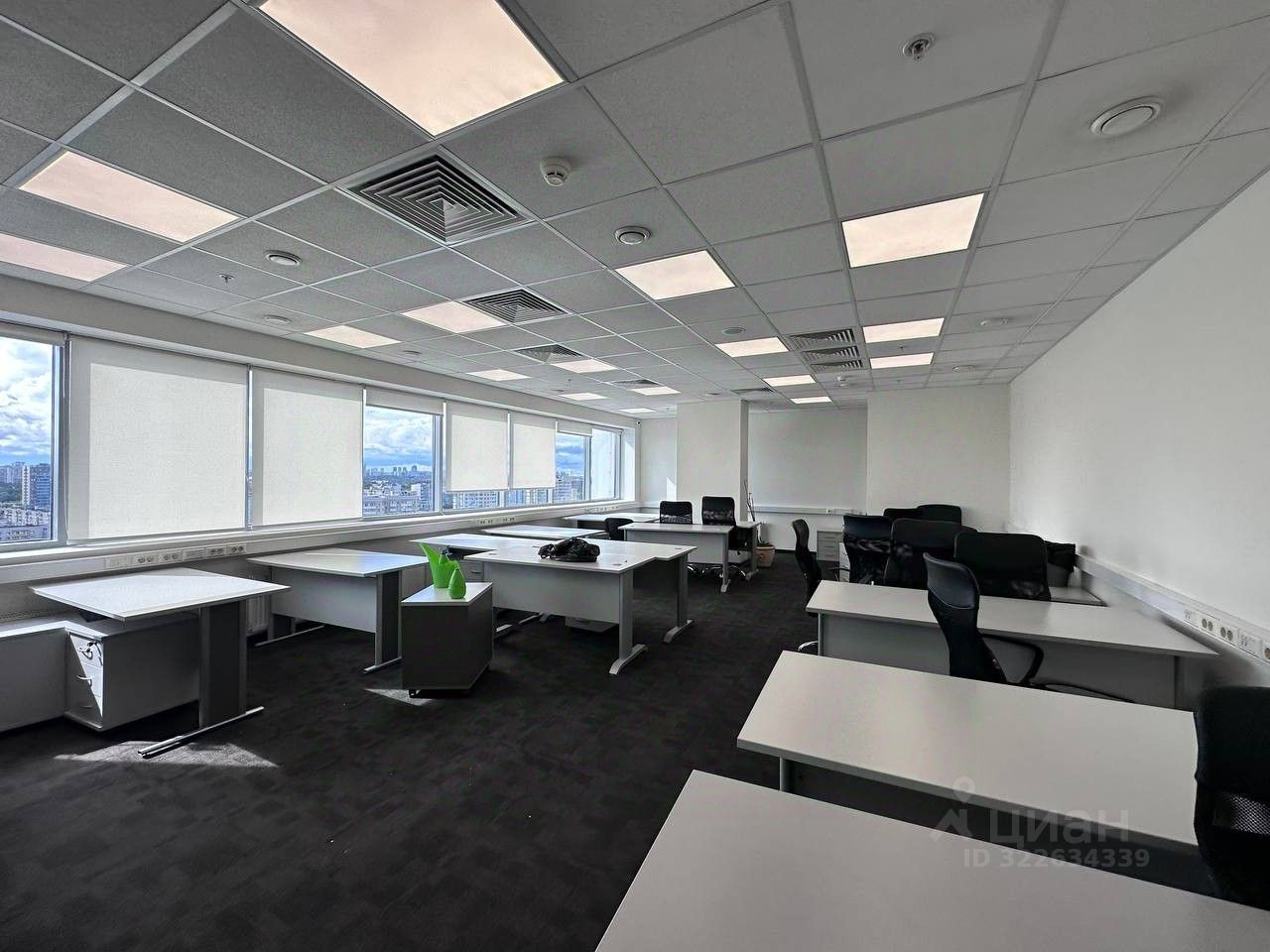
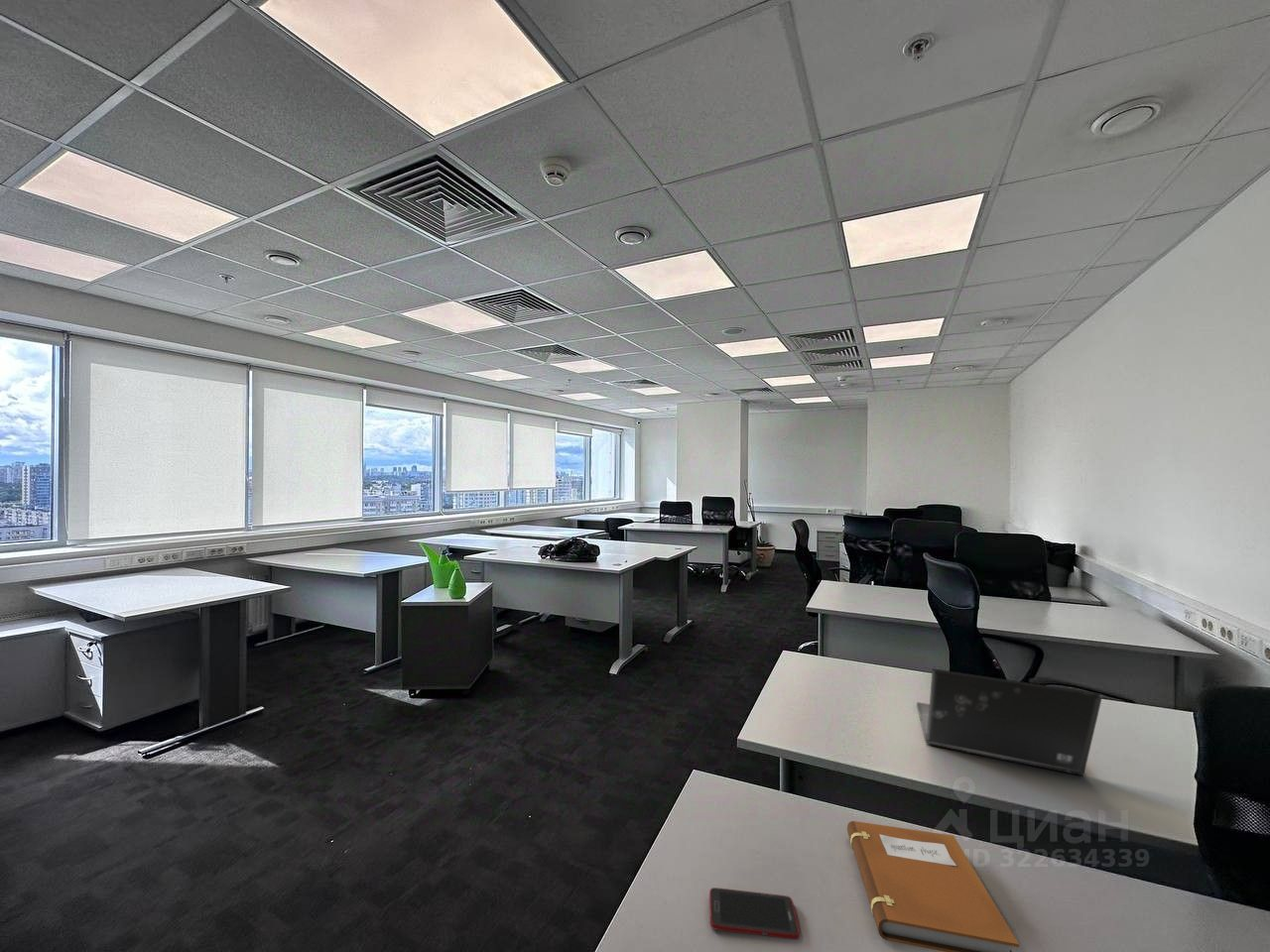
+ cell phone (752, 912)
+ notebook (918, 879)
+ laptop (993, 700)
